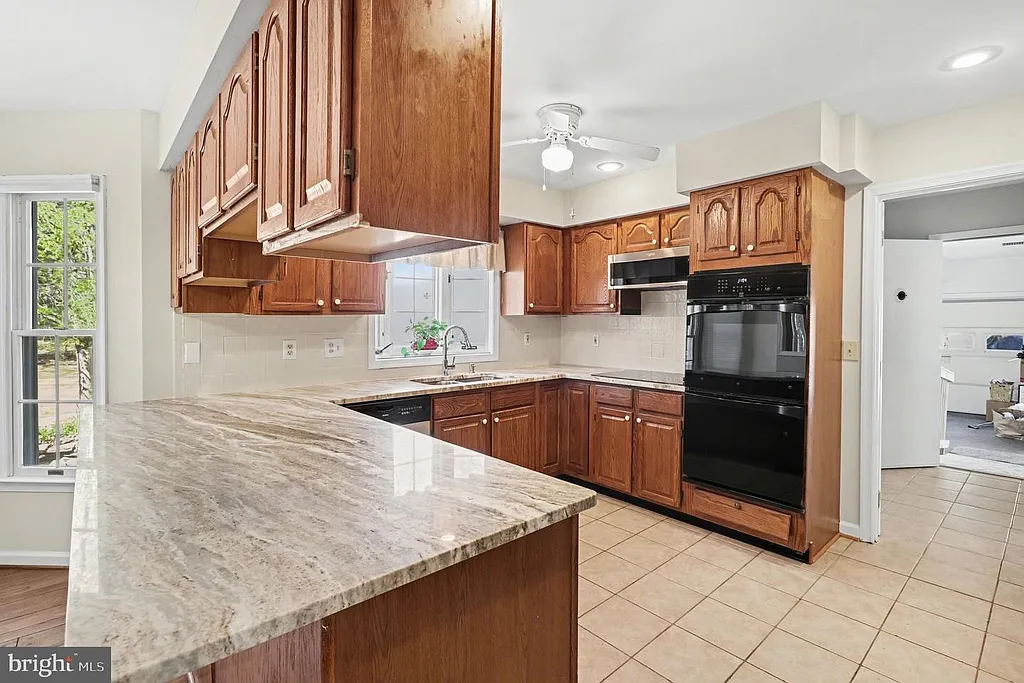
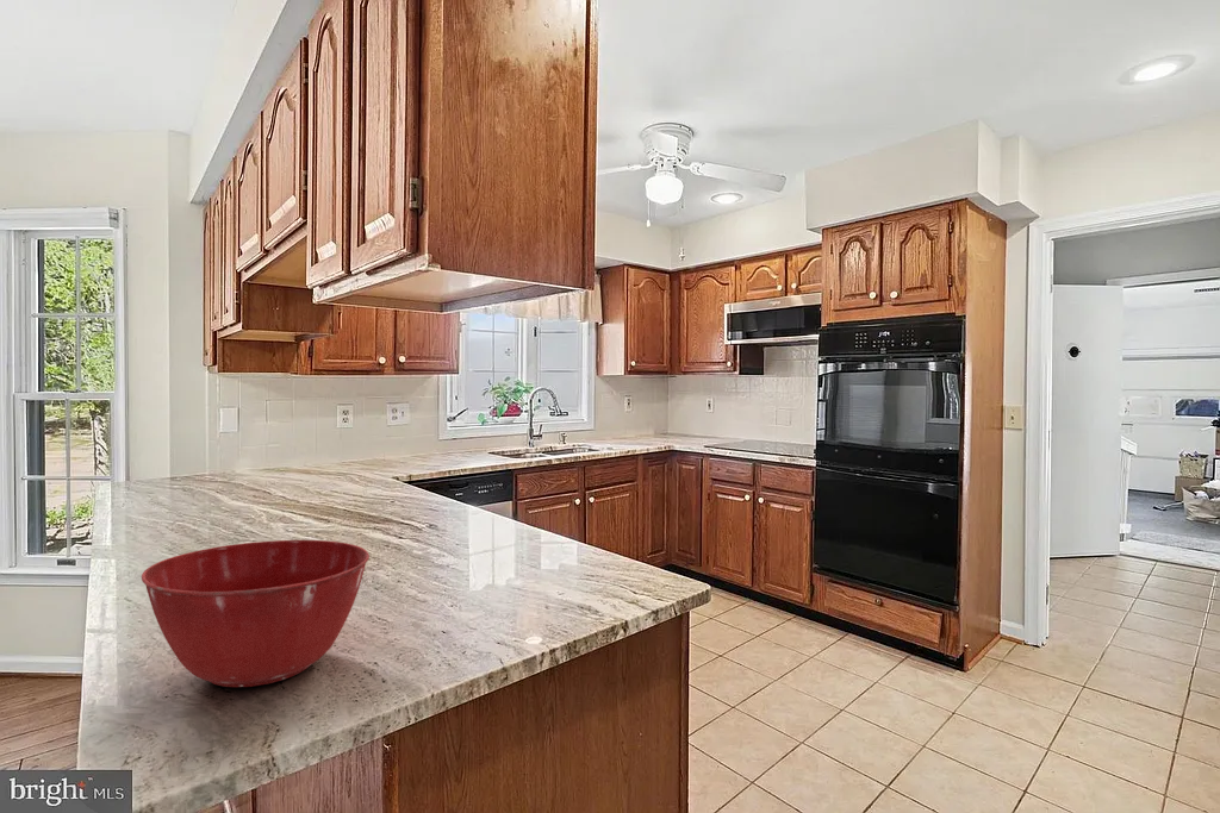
+ mixing bowl (263, 613)
